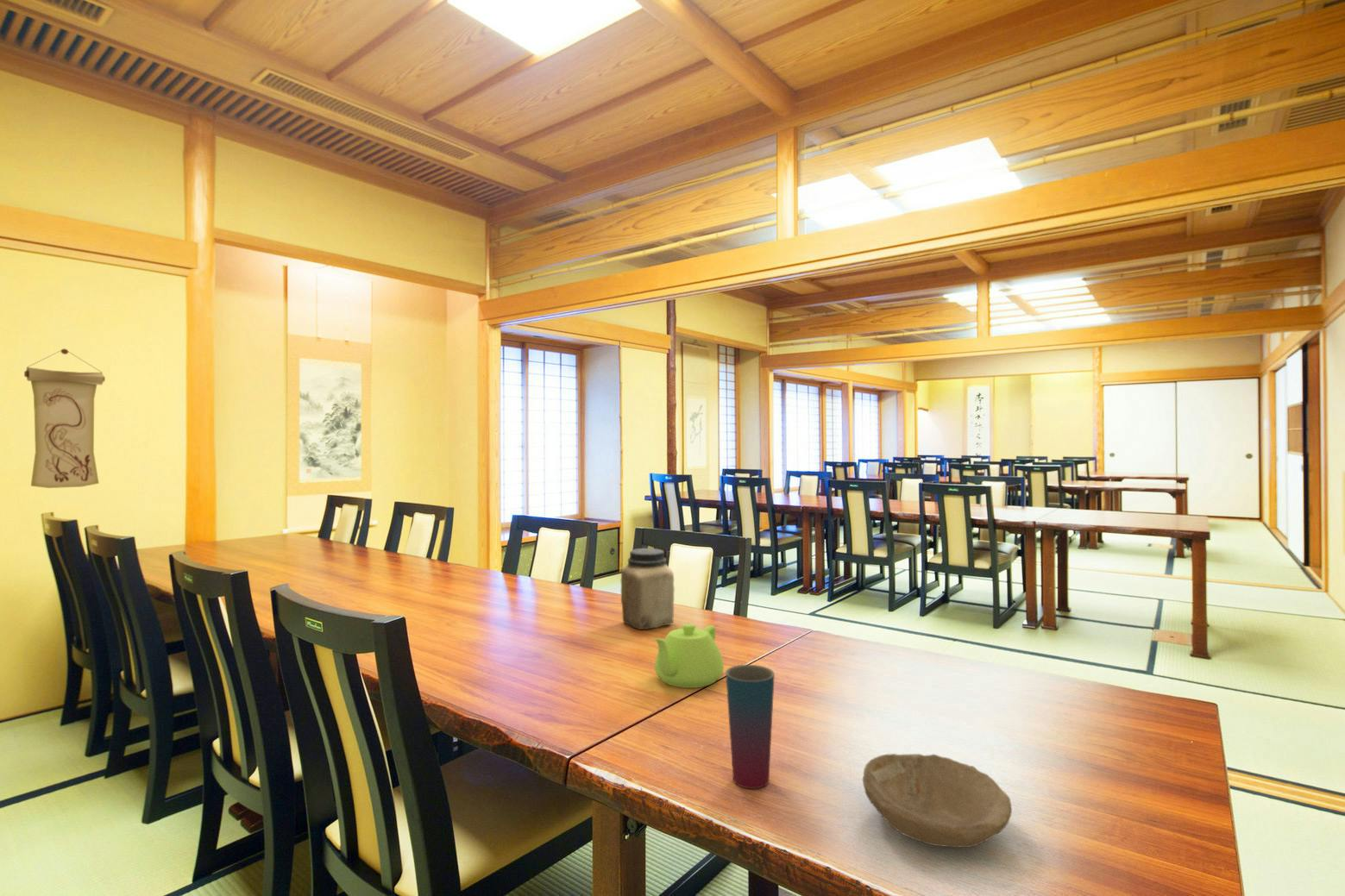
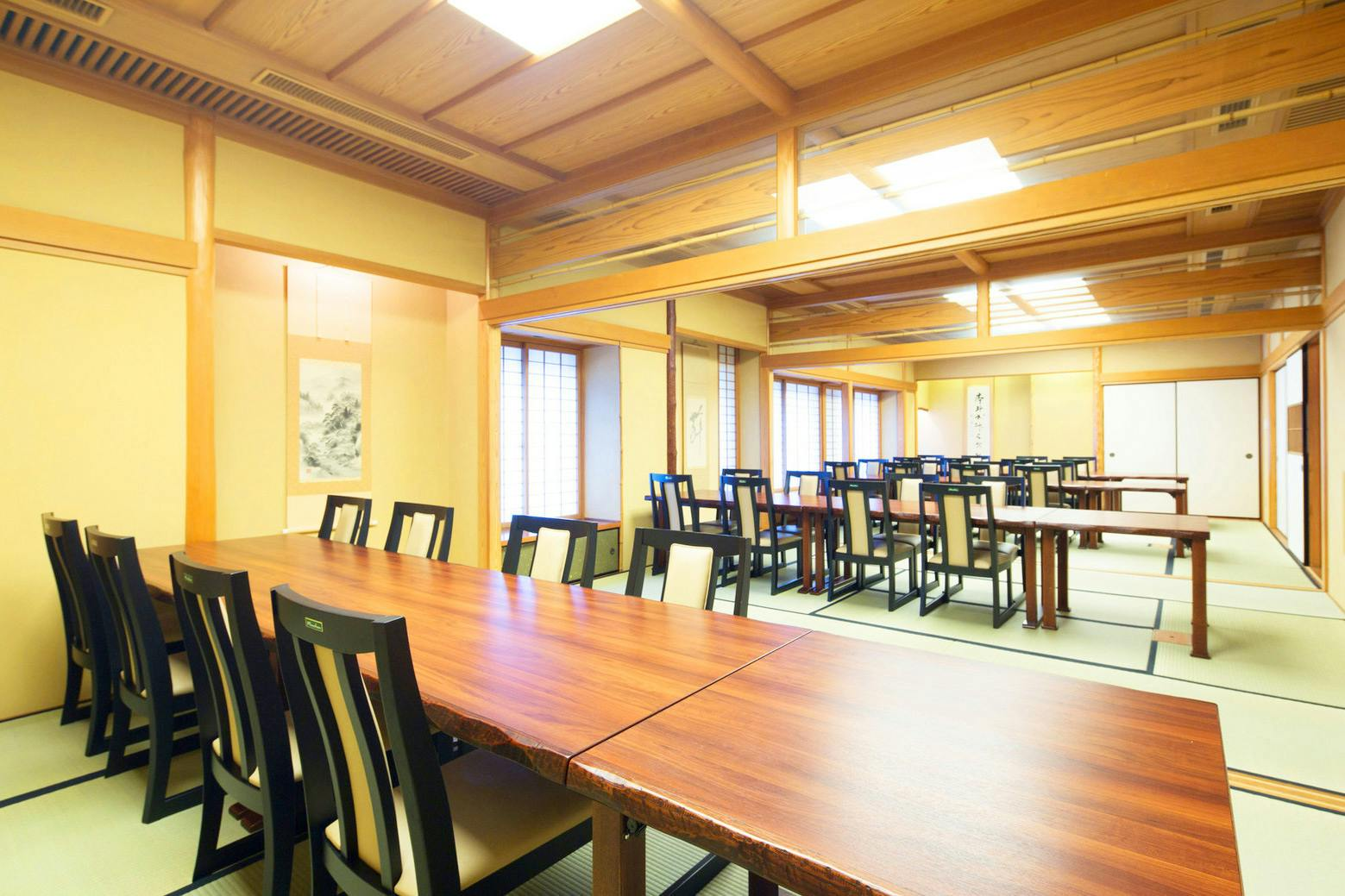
- bowl (933, 800)
- teapot (687, 652)
- cup (750, 725)
- wall scroll (66, 417)
- jar (647, 586)
